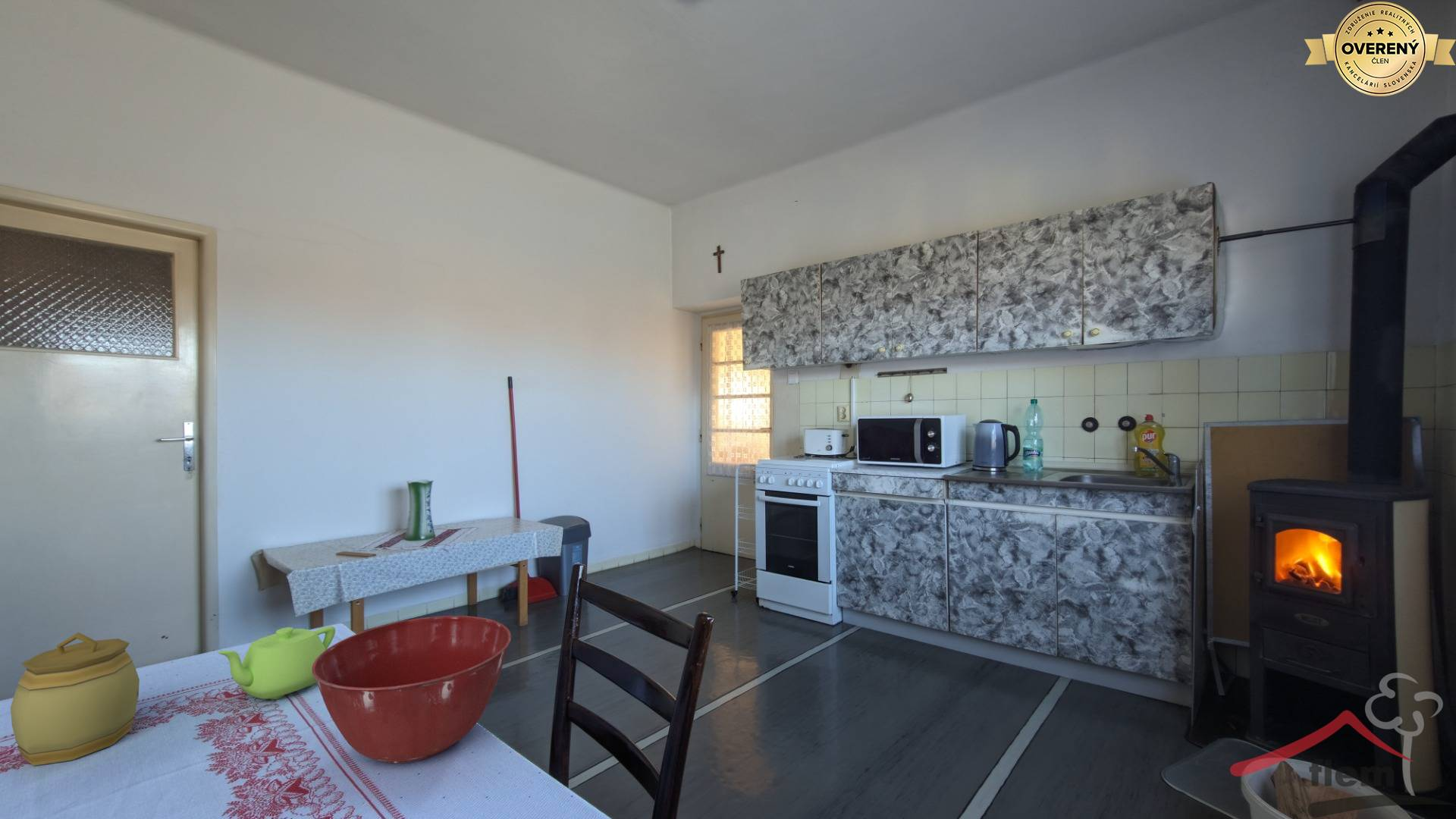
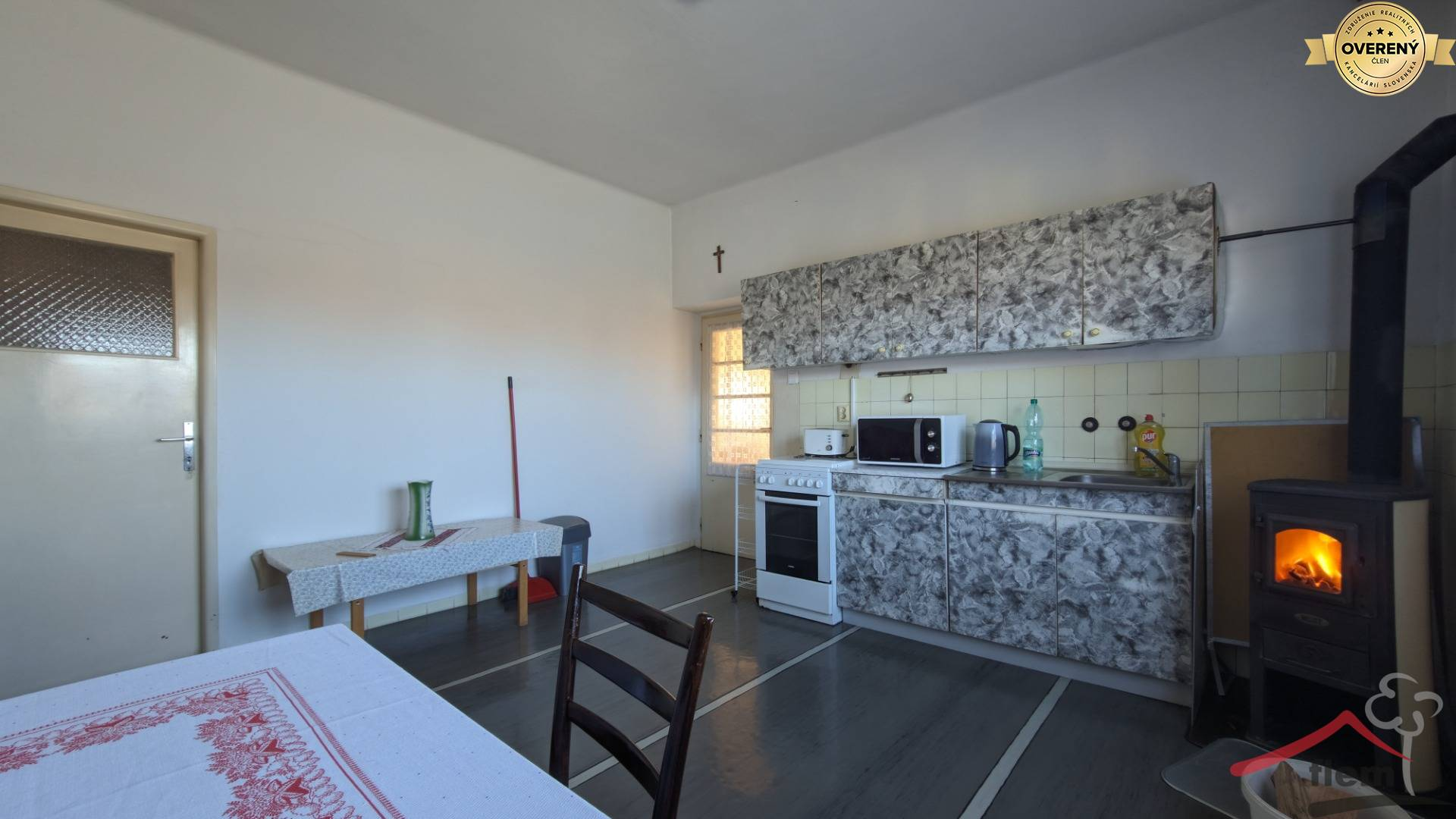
- jar (77, 688)
- teapot (281, 660)
- mixing bowl (419, 692)
